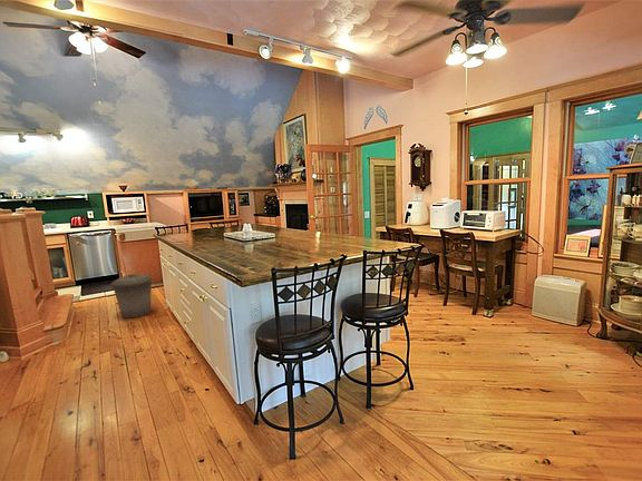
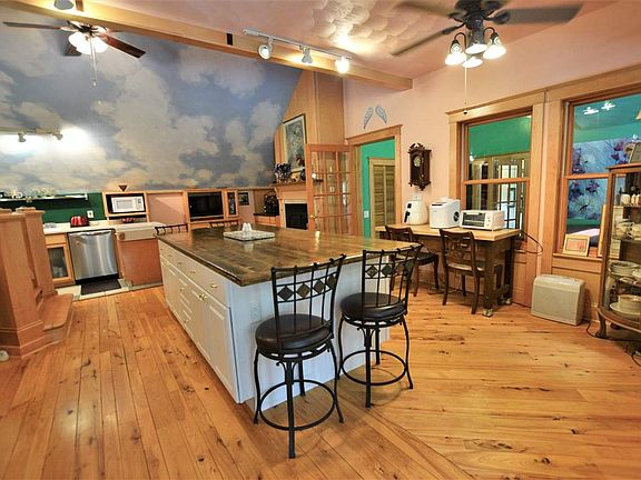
- trash can (134, 294)
